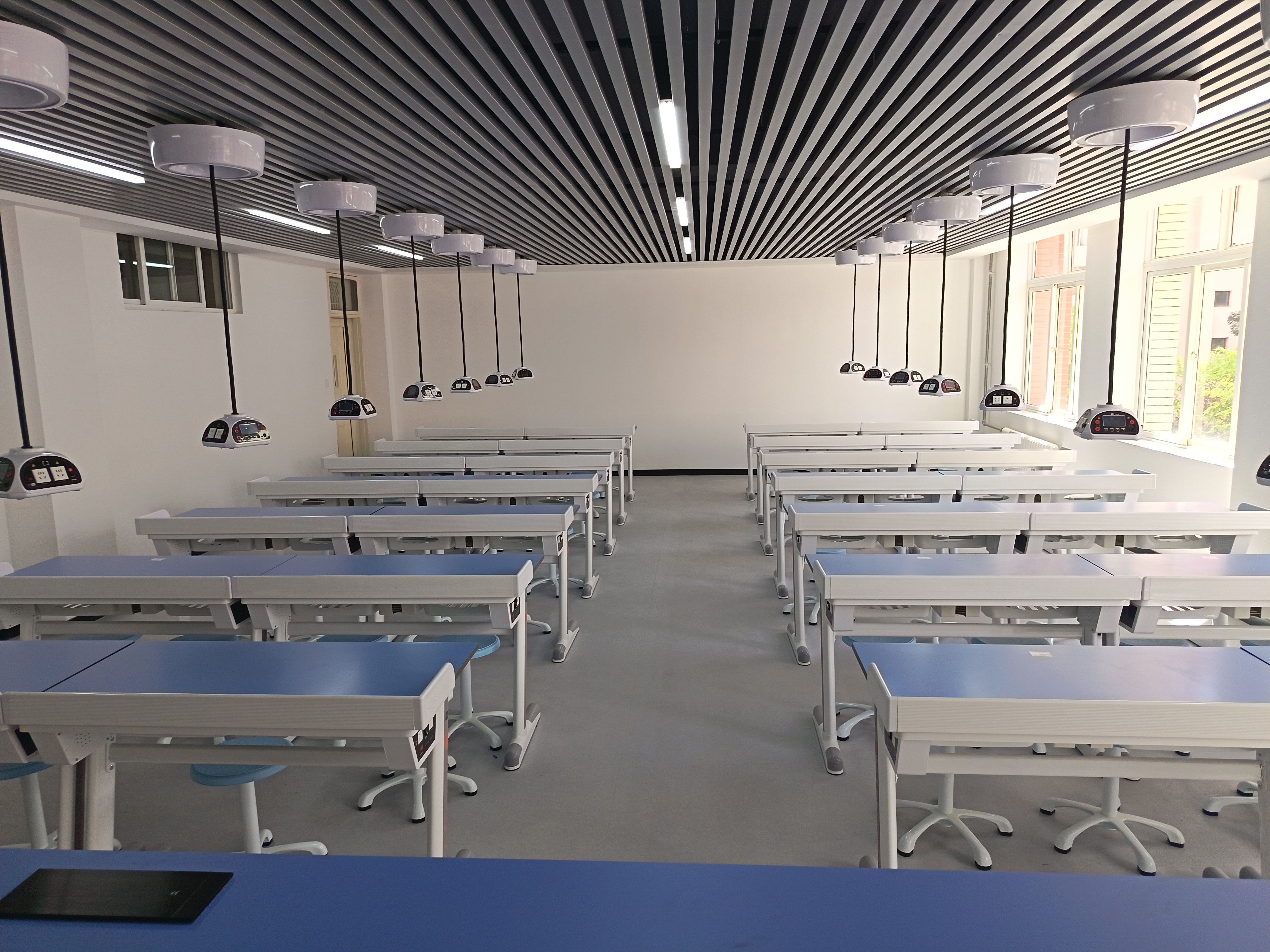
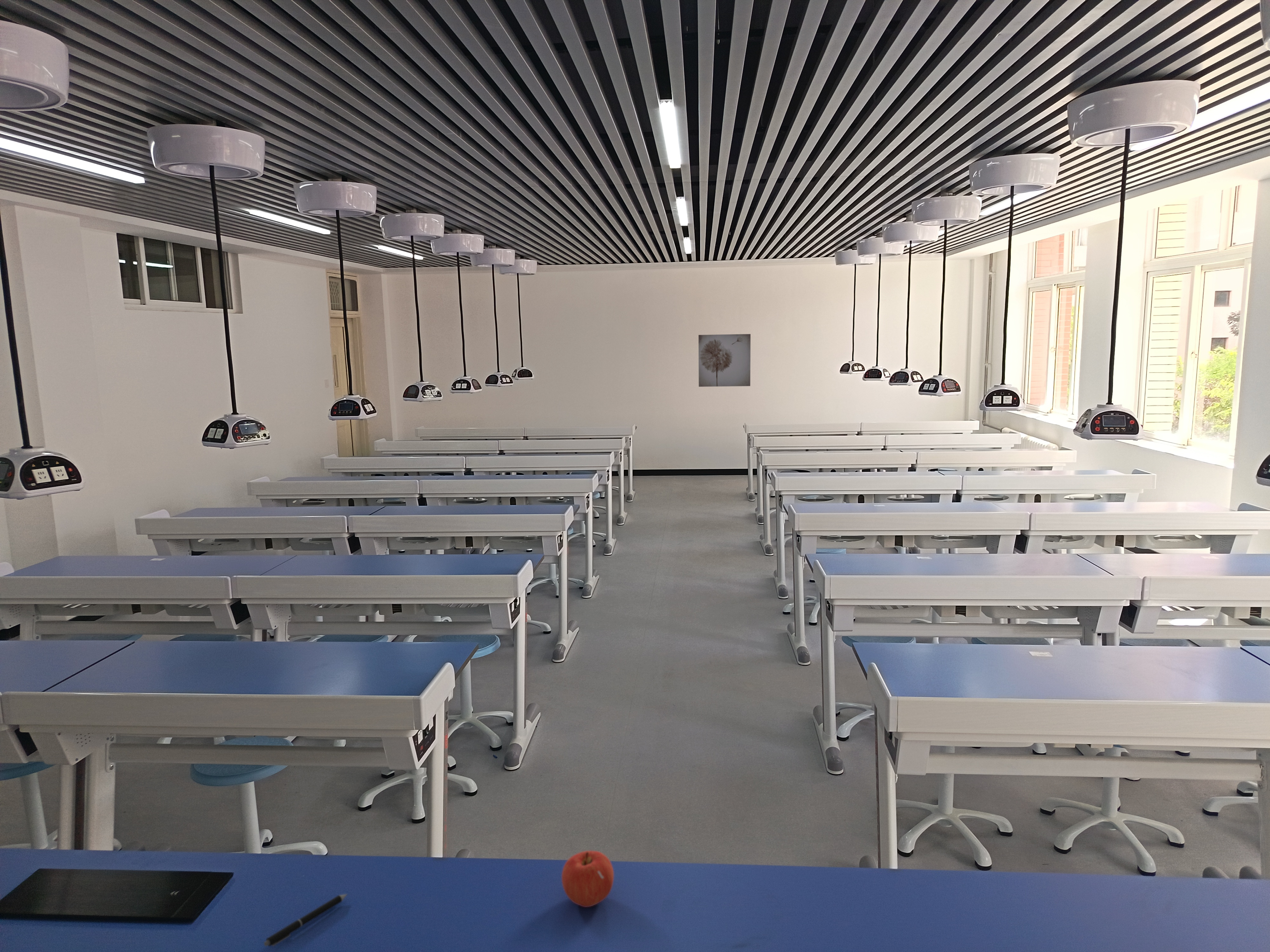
+ wall art (724, 360)
+ pen (308, 917)
+ apple (588, 875)
